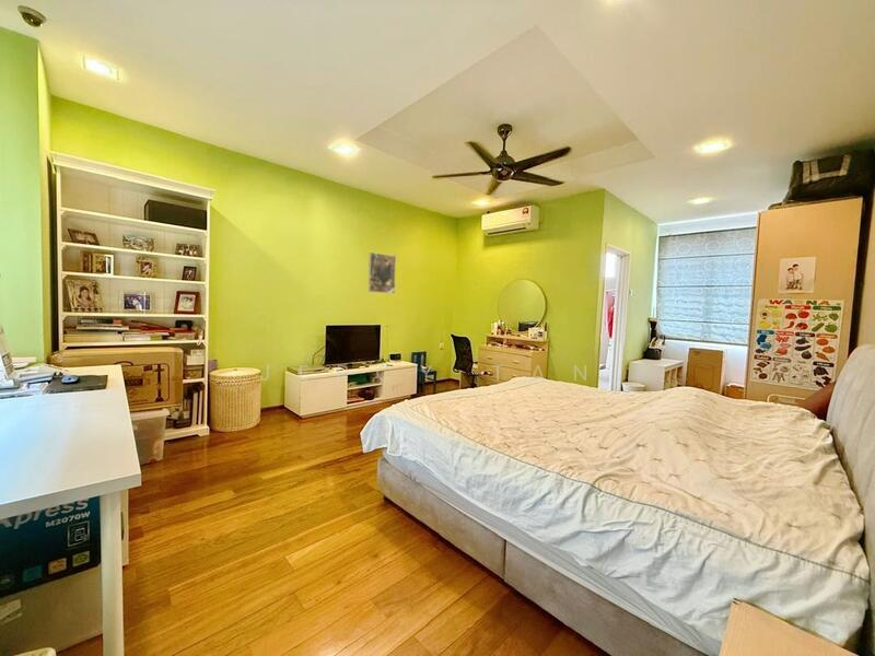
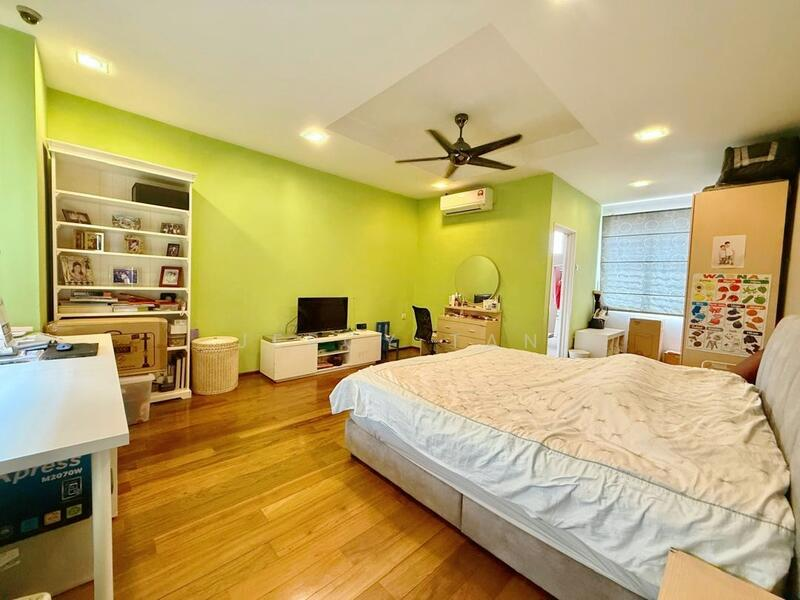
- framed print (382, 273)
